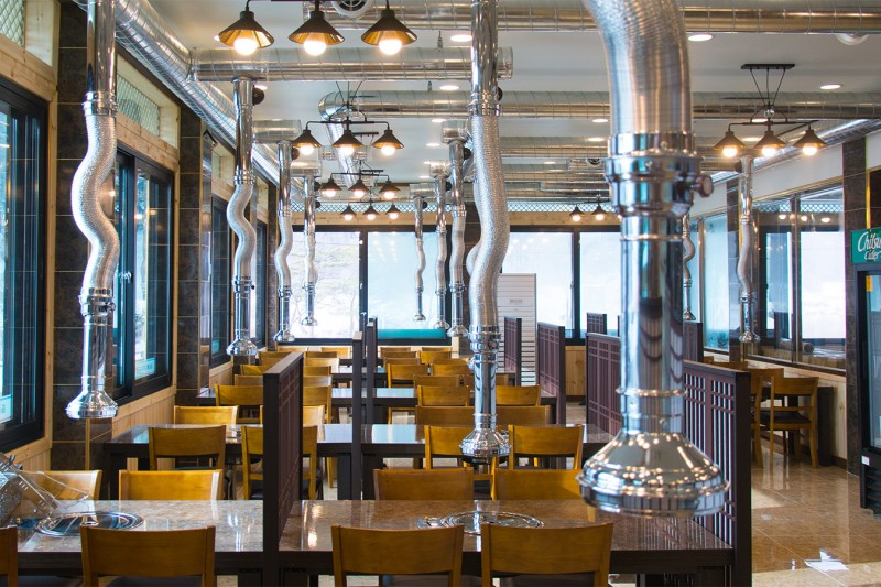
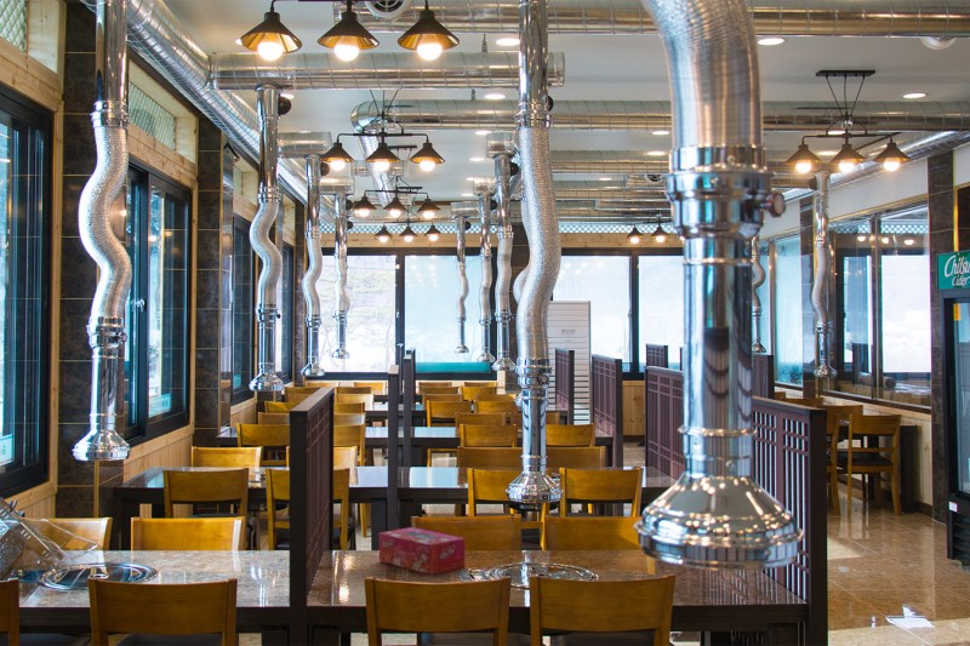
+ tissue box (421, 549)
